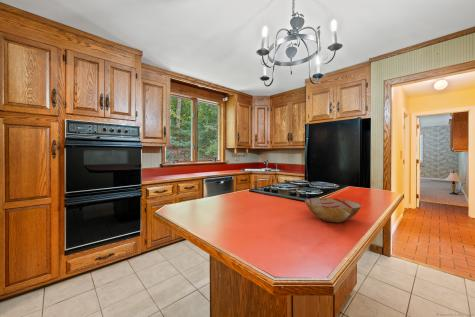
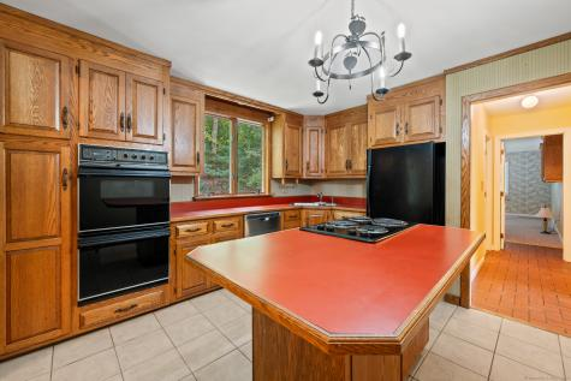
- bowl (331, 210)
